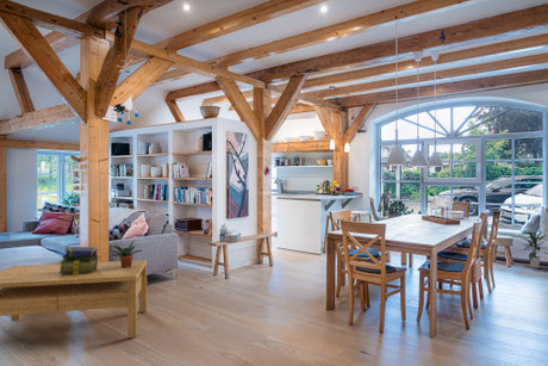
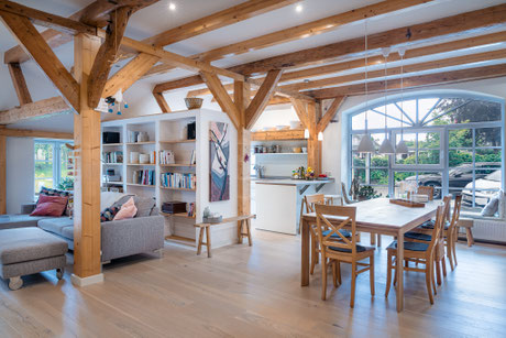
- potted plant (125, 253)
- stack of books (80, 259)
- coffee table (70, 299)
- indoor plant (534, 247)
